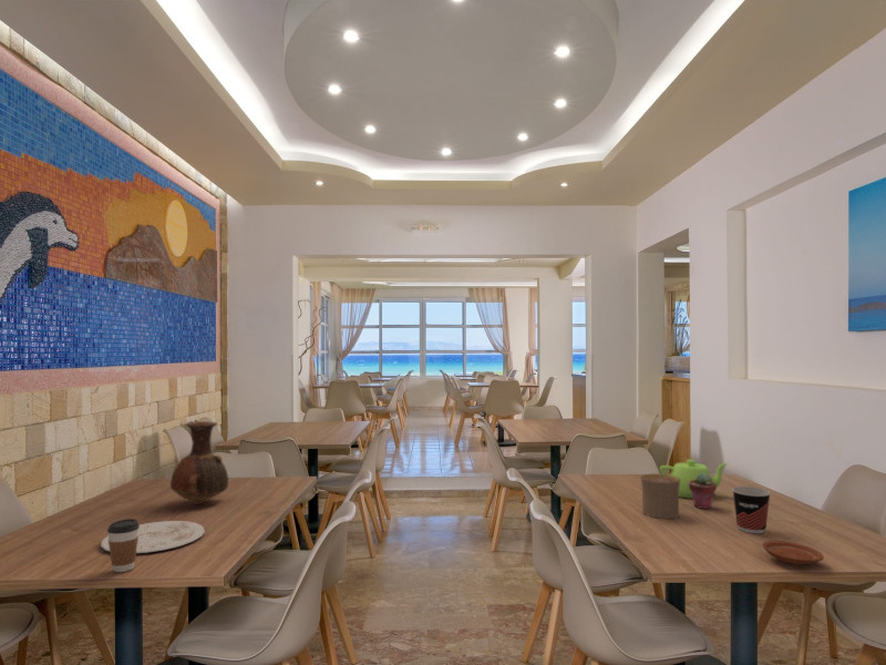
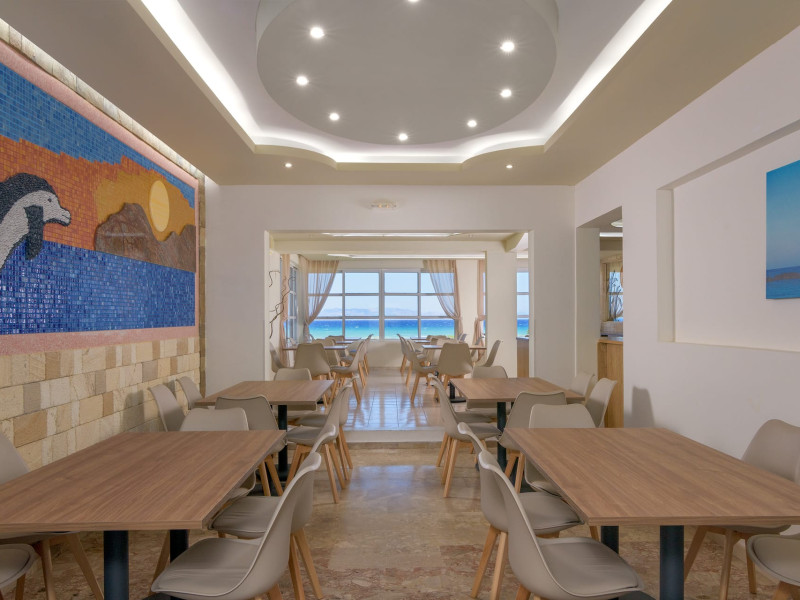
- cup (751, 510)
- cup (660, 495)
- plate (154, 536)
- potted succulent (702, 489)
- vase (199, 462)
- teapot (693, 477)
- coffee cup (123, 545)
- plate (792, 554)
